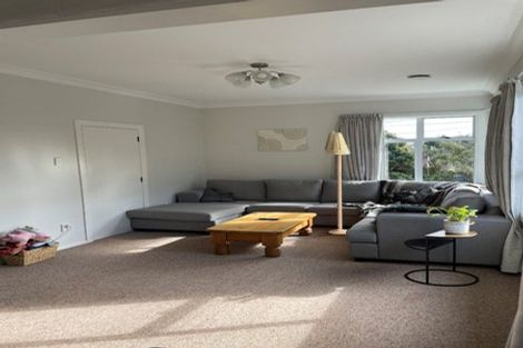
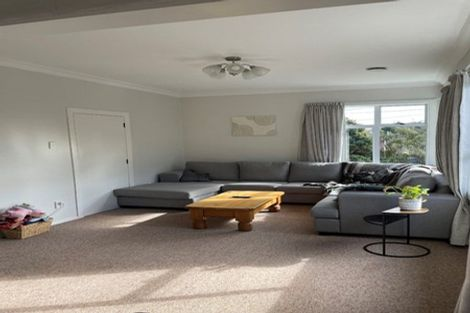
- floor lamp (338, 181)
